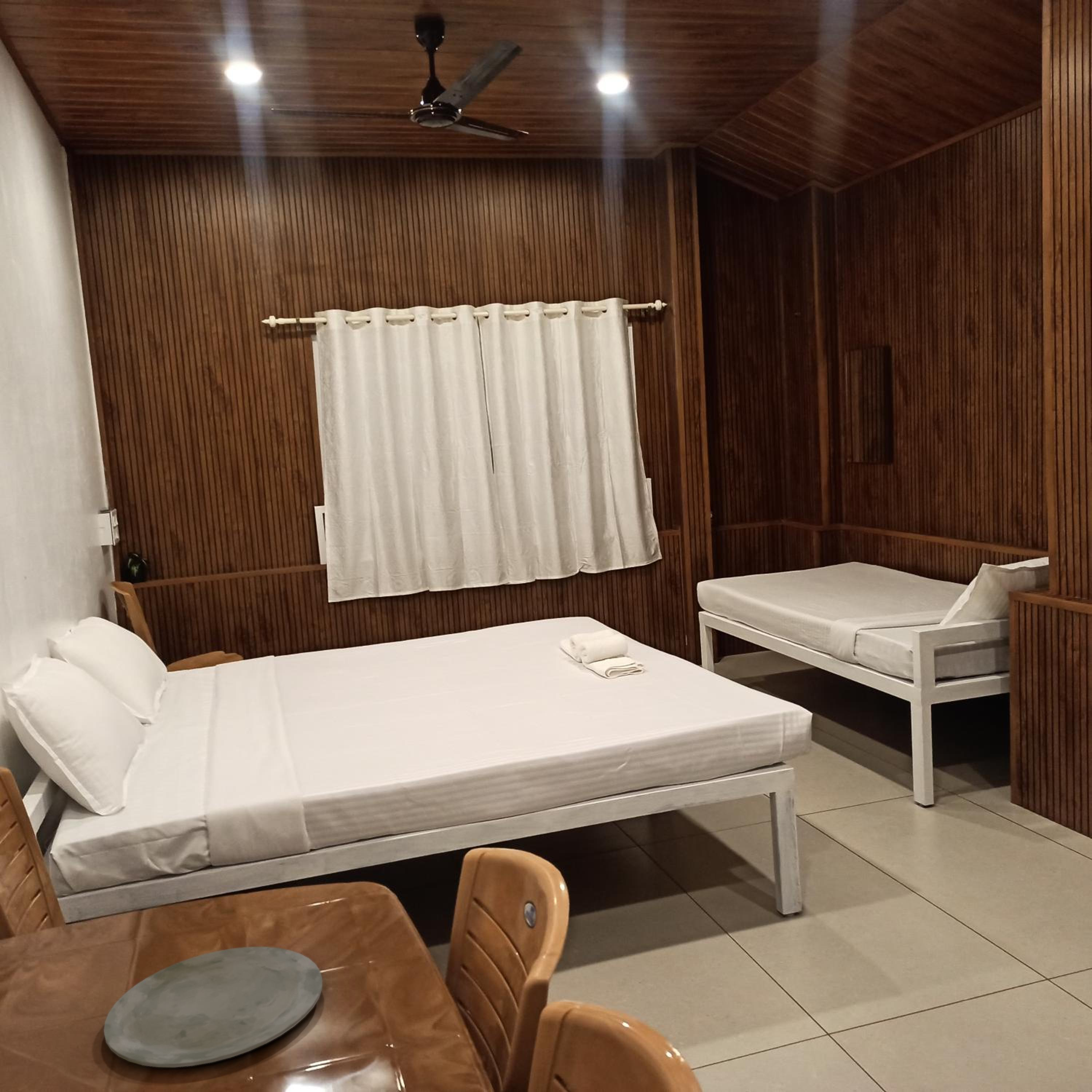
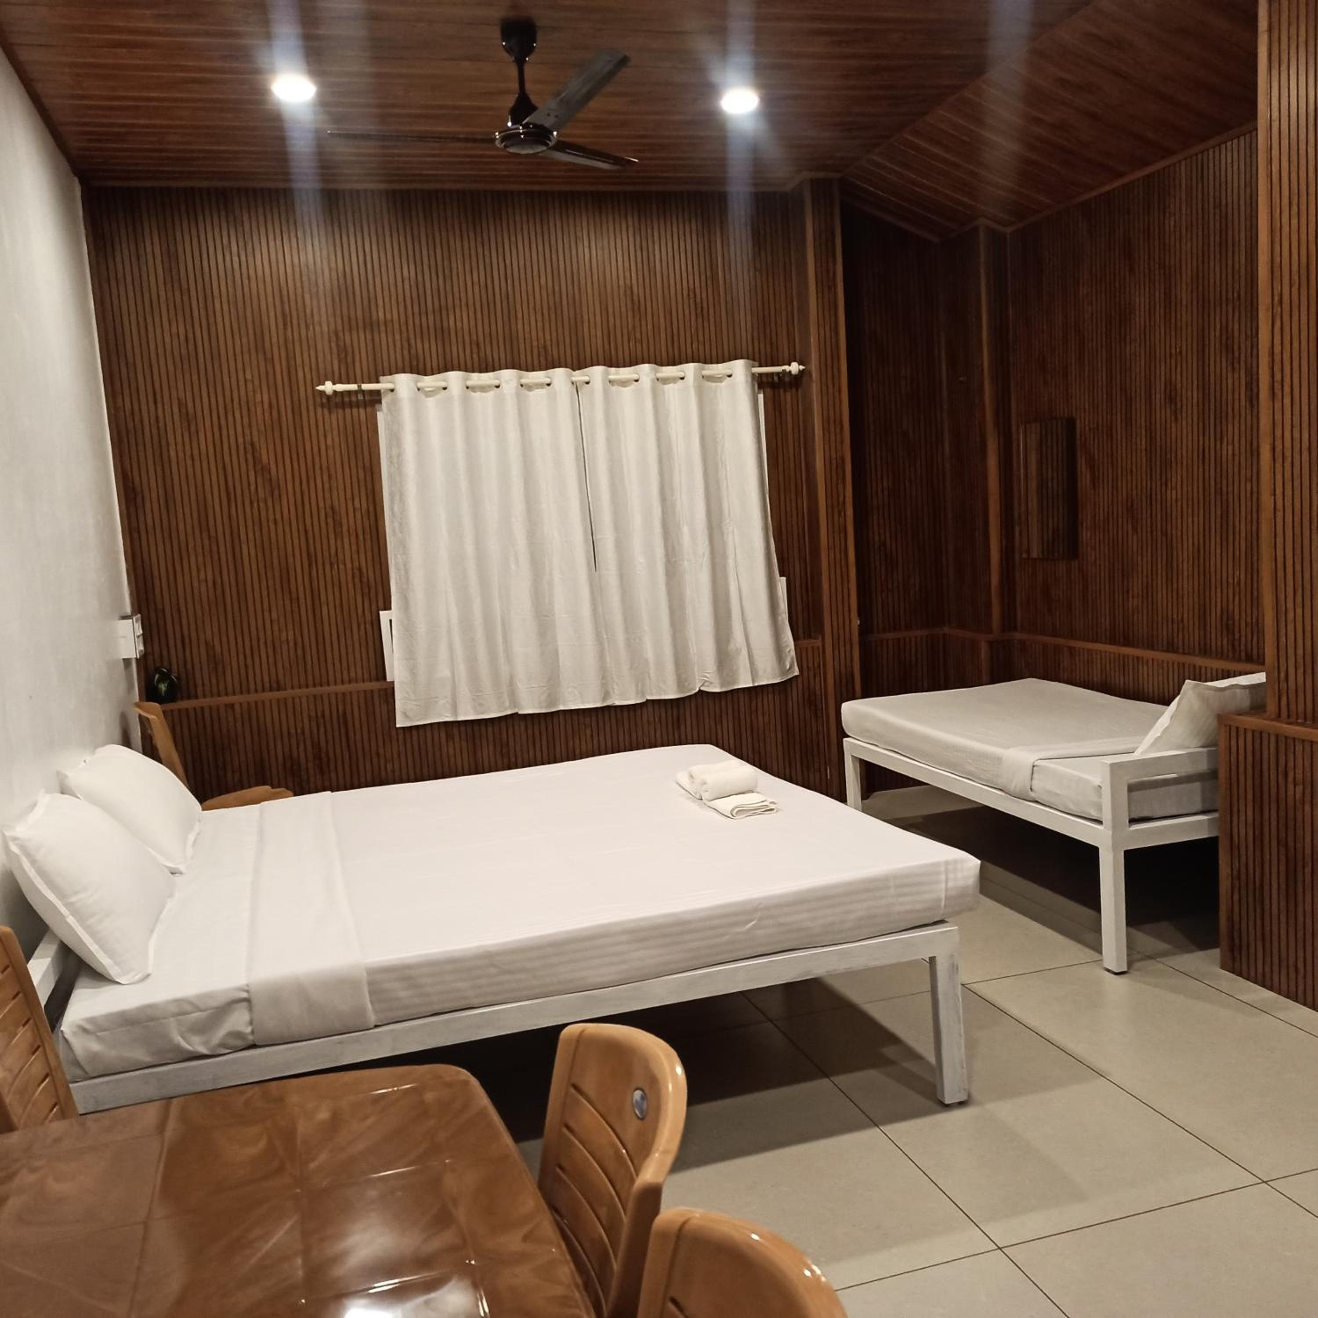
- plate (217, 1005)
